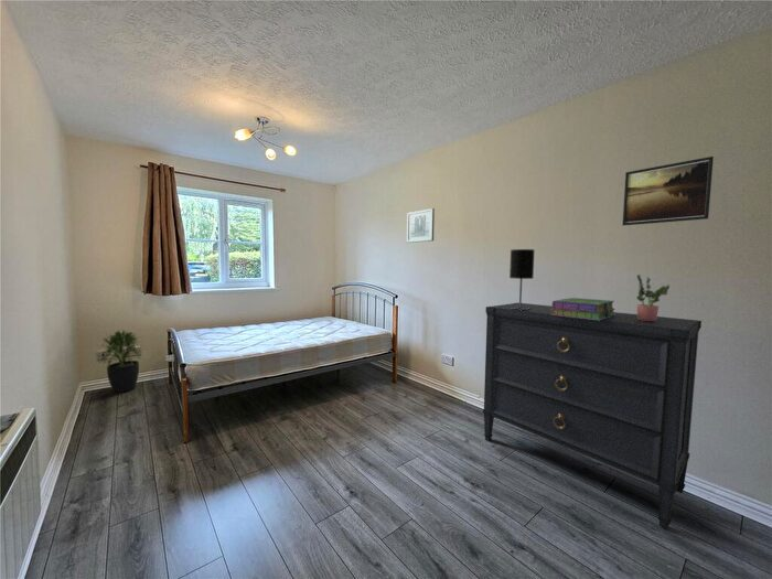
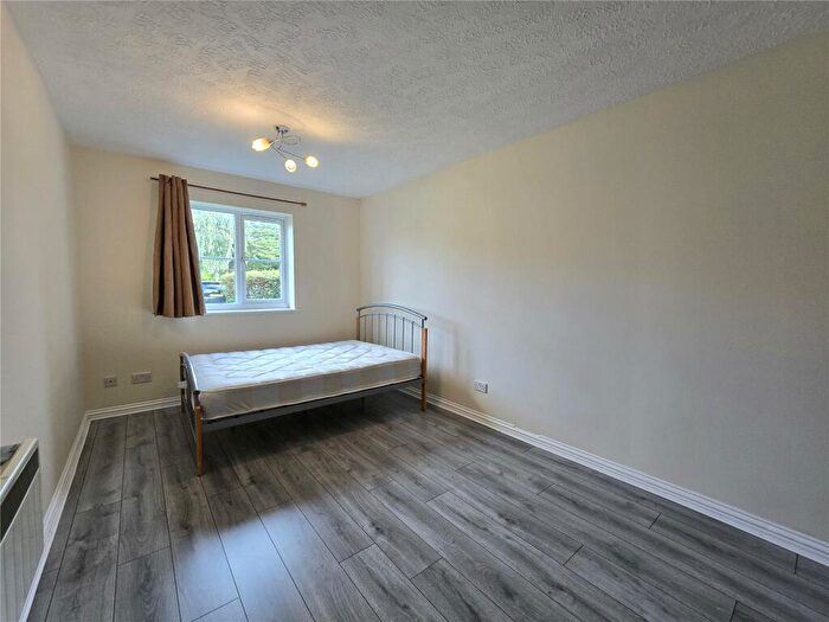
- potted plant (119, 360)
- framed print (664, 193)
- table lamp (521, 279)
- dresser (575, 388)
- stack of books (582, 307)
- potted plant (655, 297)
- wall art (419, 226)
